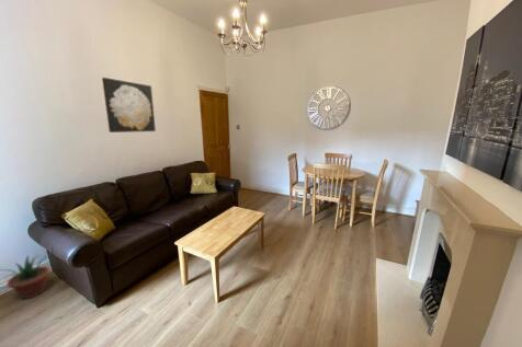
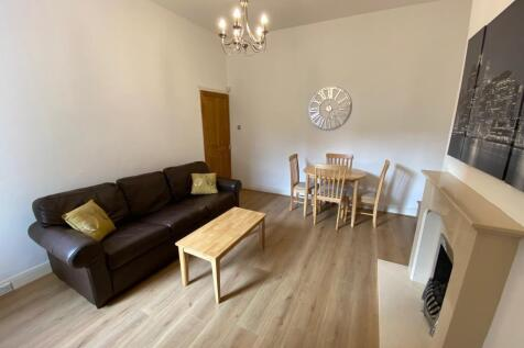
- wall art (132, 107)
- potted plant (26, 277)
